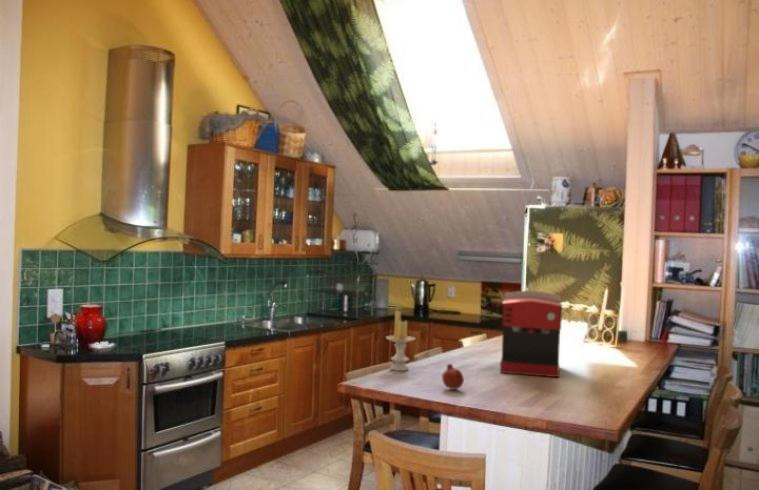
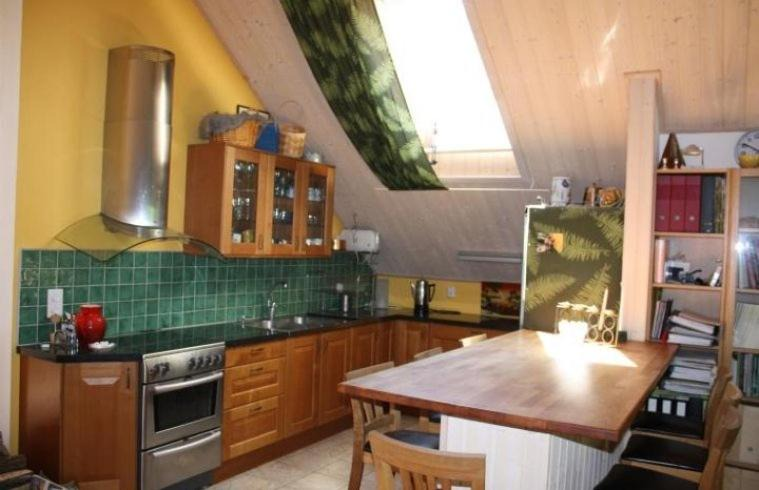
- fruit (452, 377)
- candle (400, 339)
- coffee maker (530, 331)
